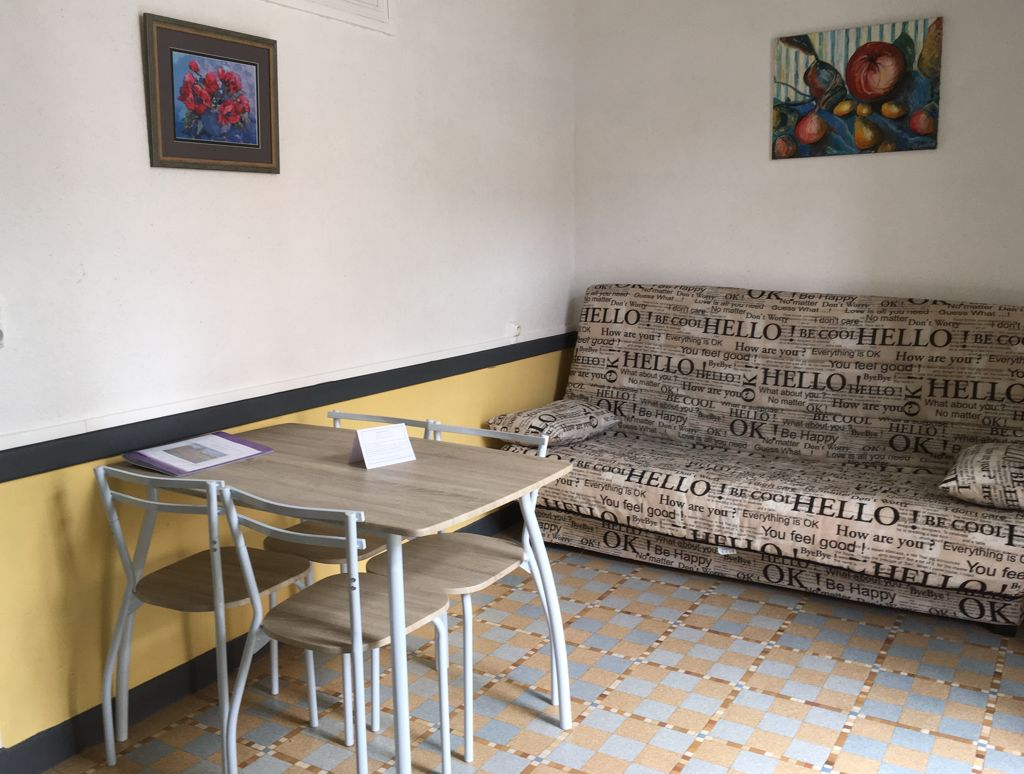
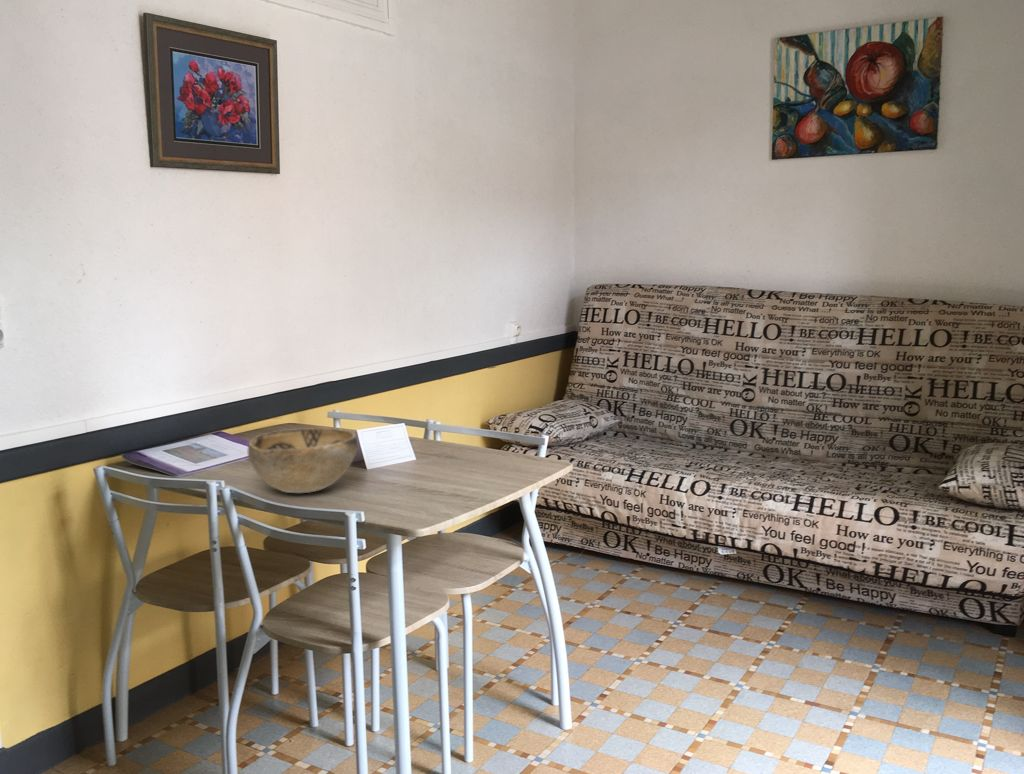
+ decorative bowl (304, 463)
